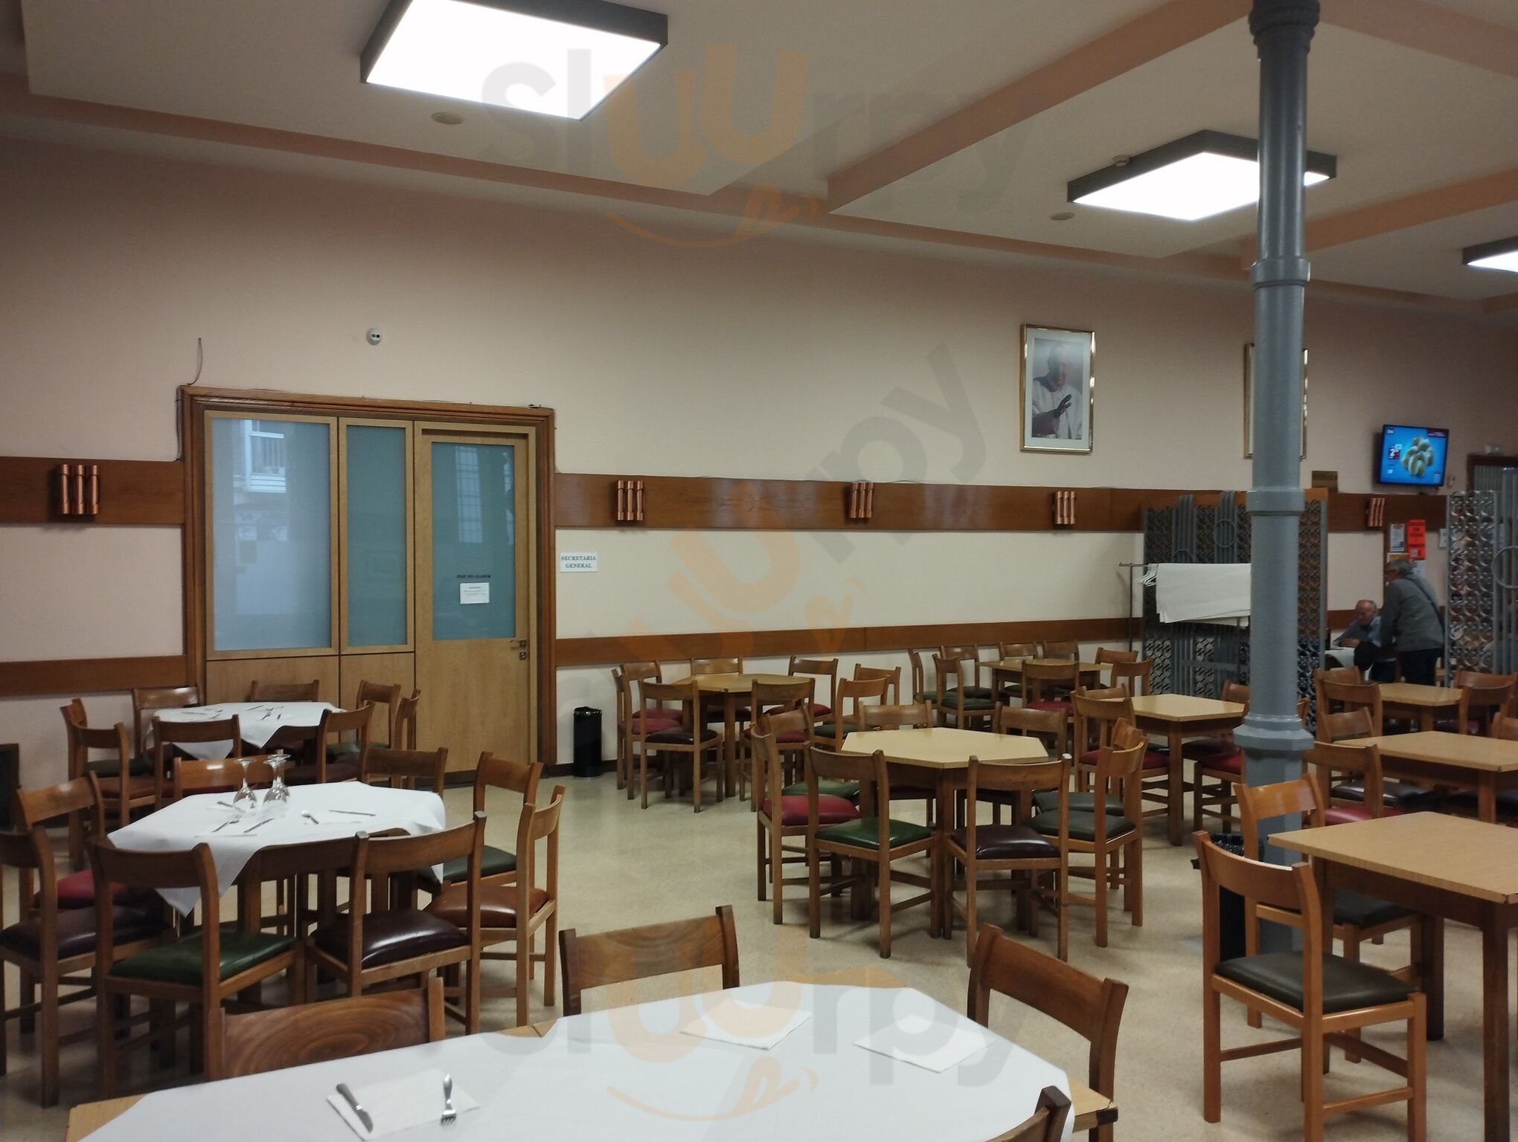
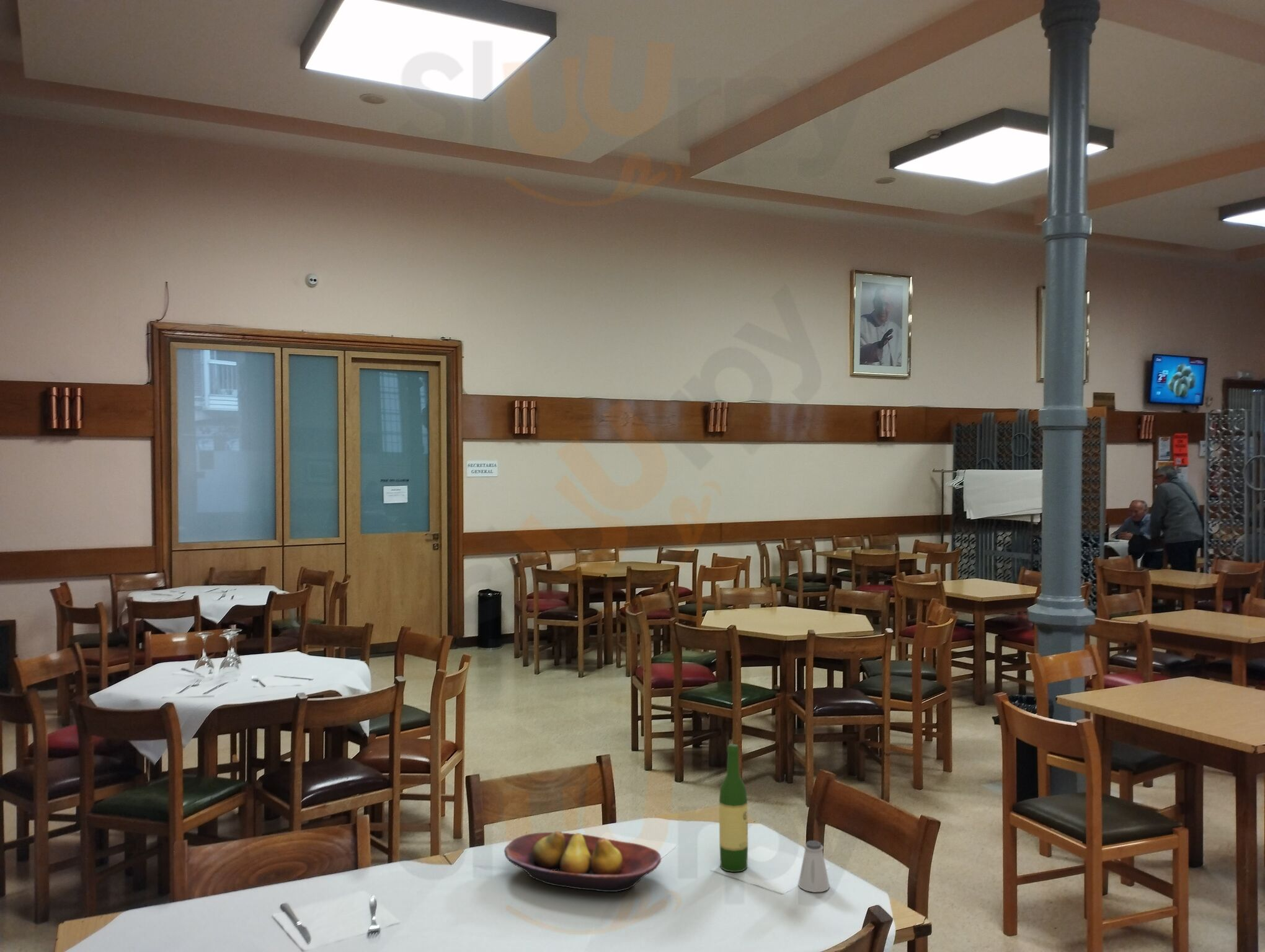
+ saltshaker (814, 864)
+ fruit bowl (582, 855)
+ wine bottle (733, 806)
